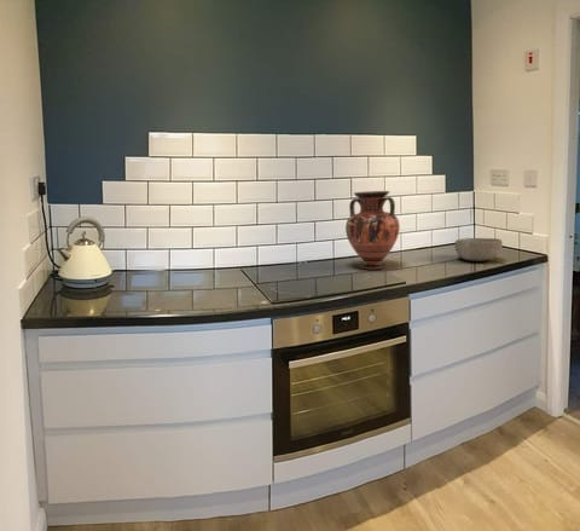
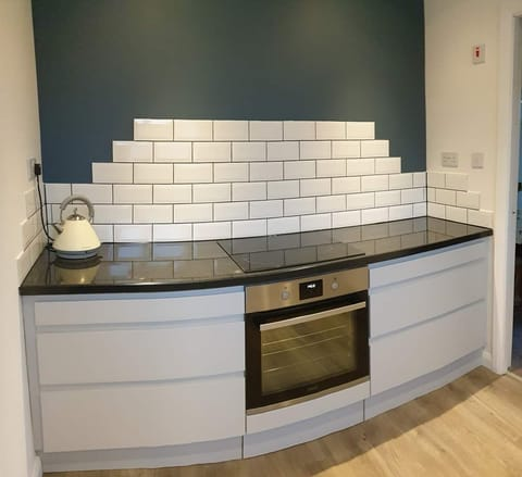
- bowl (477, 249)
- vase (372, 229)
